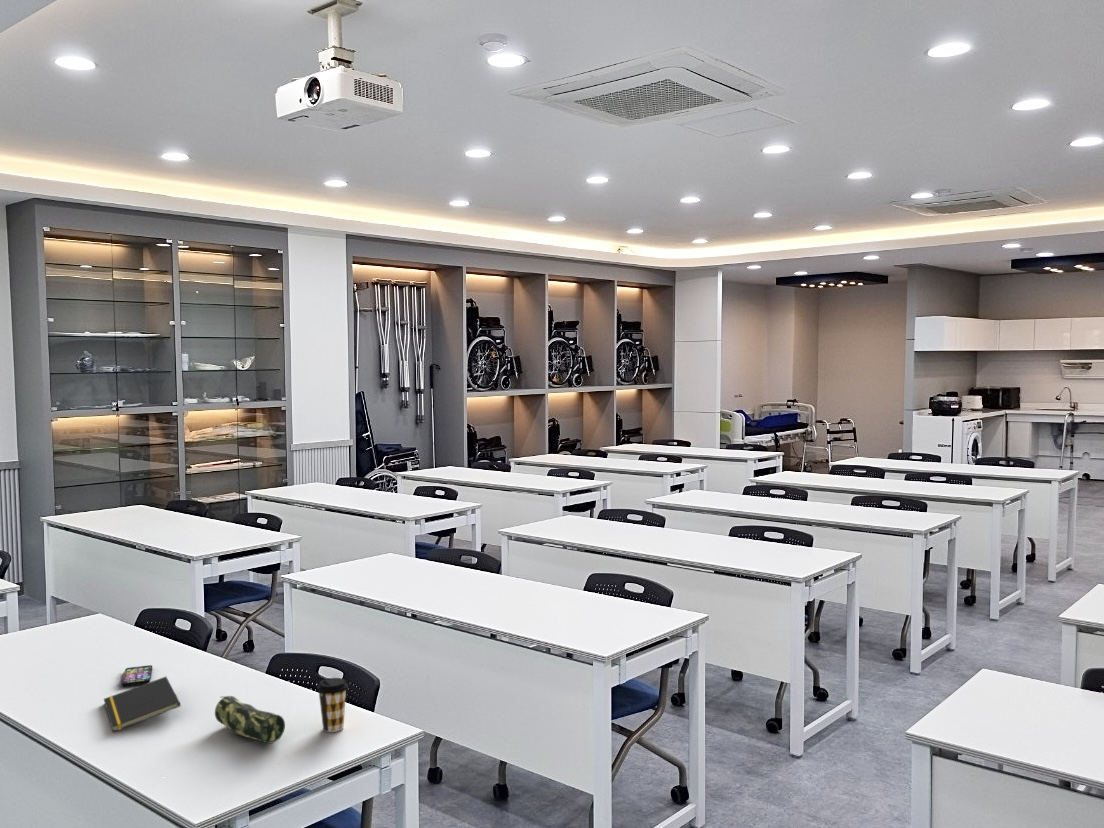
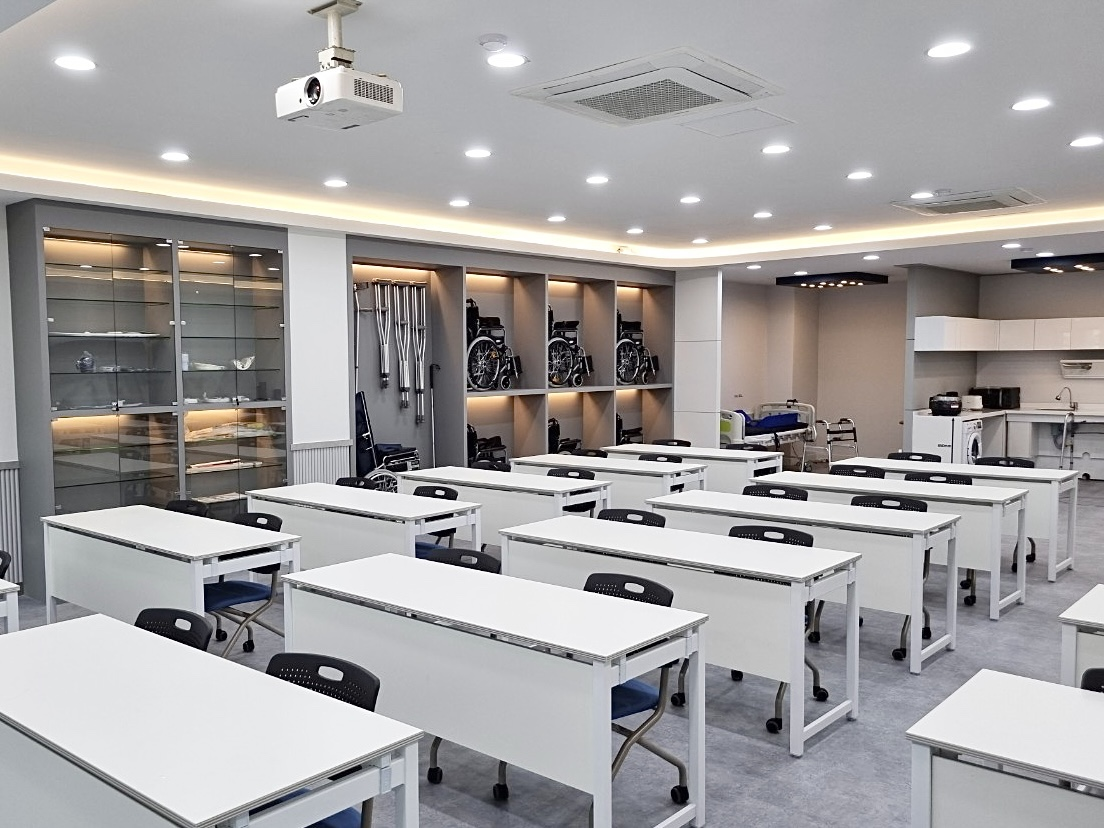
- coffee cup (332, 705)
- smartphone (137, 675)
- notepad (141, 702)
- pencil case (248, 719)
